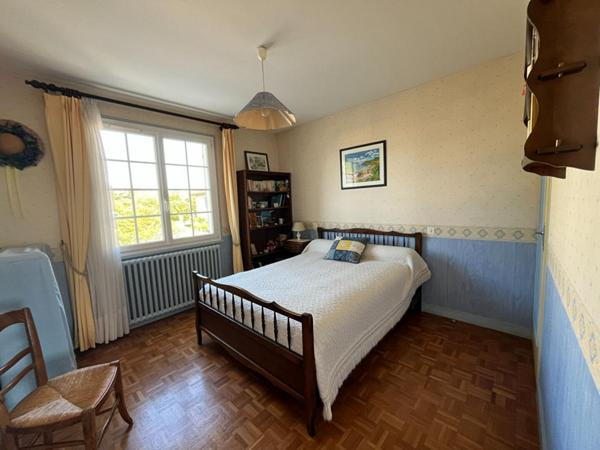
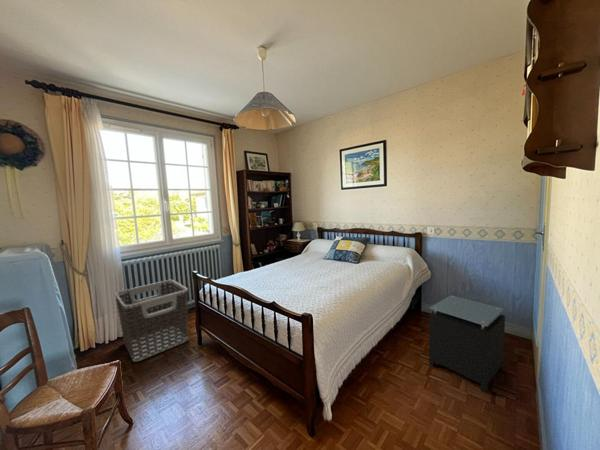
+ clothes hamper (154, 316)
+ nightstand (465, 337)
